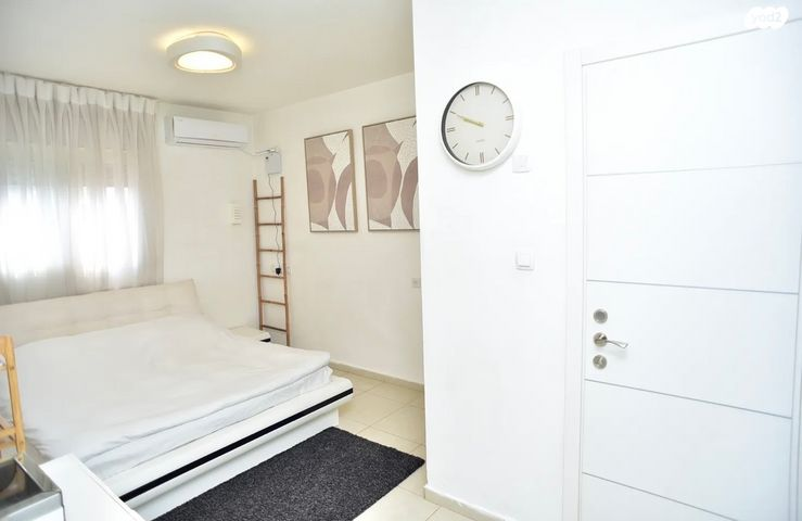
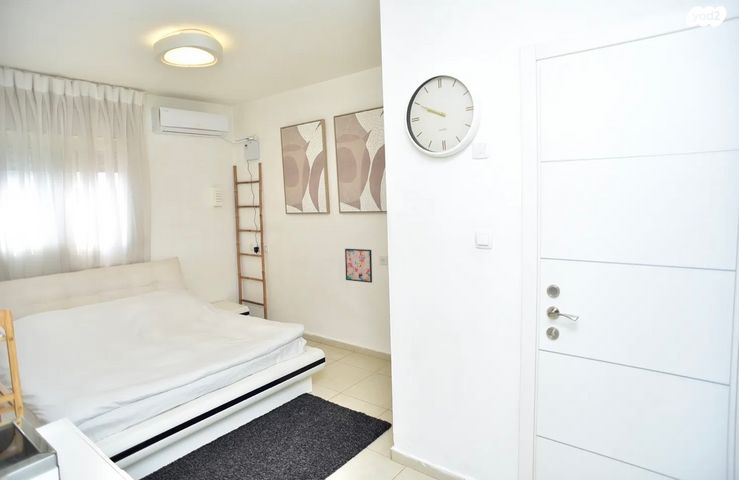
+ wall art (358, 265)
